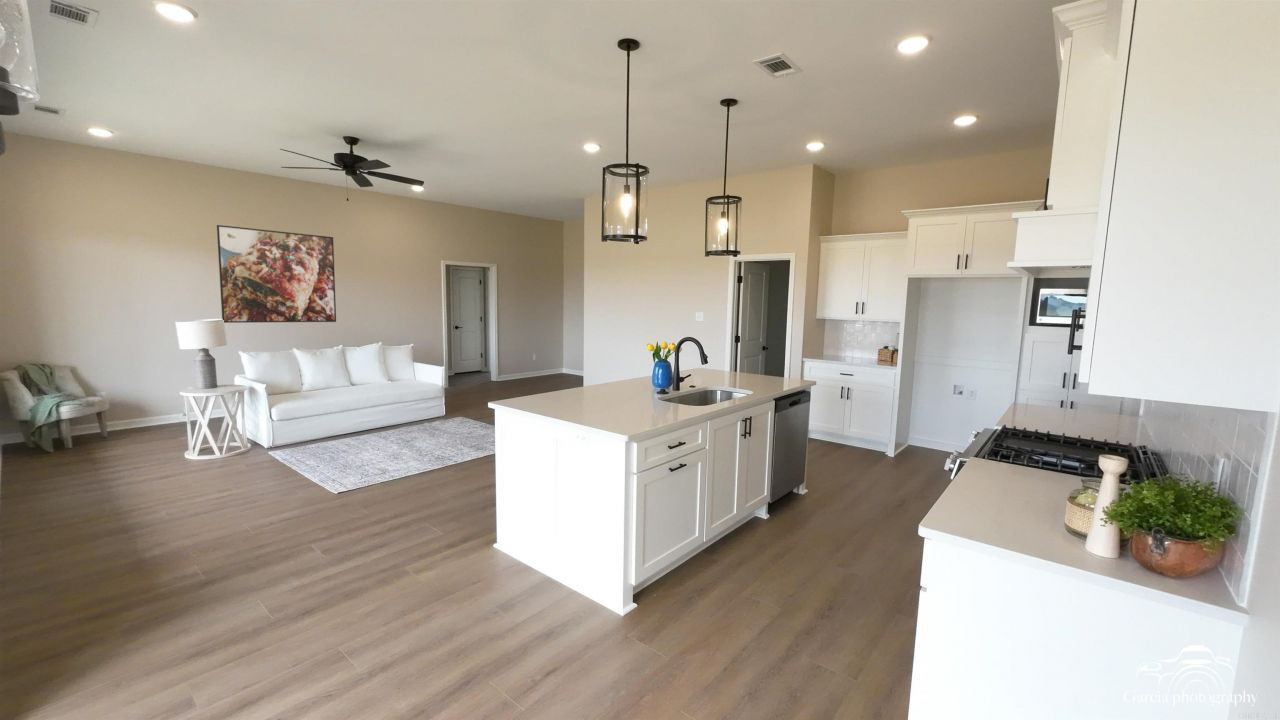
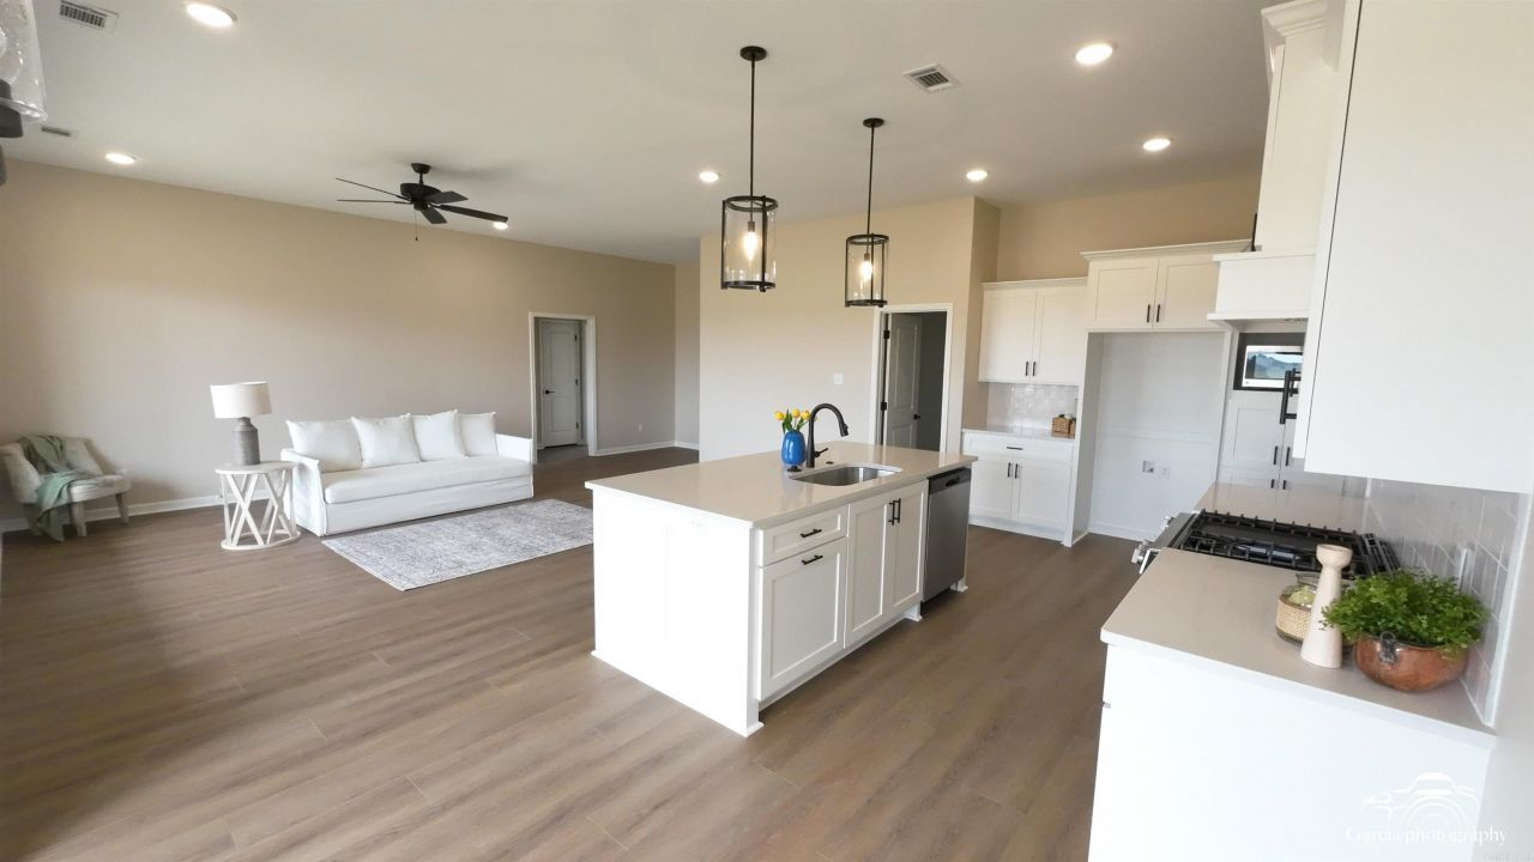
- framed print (281, 277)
